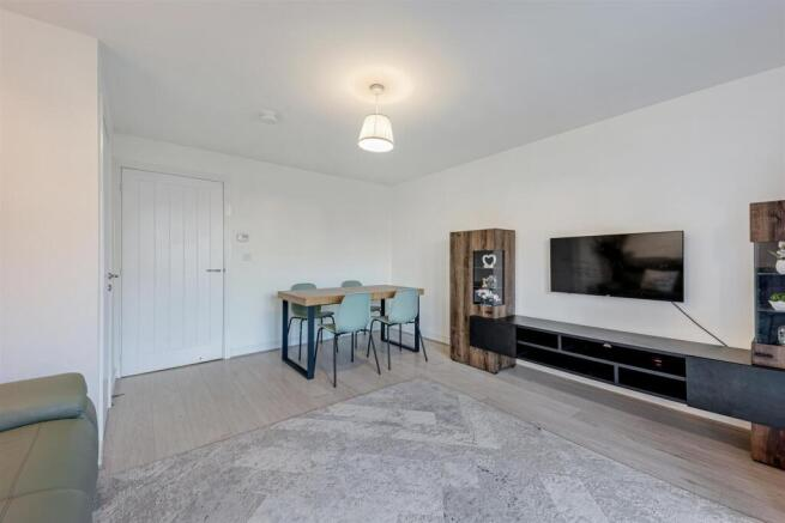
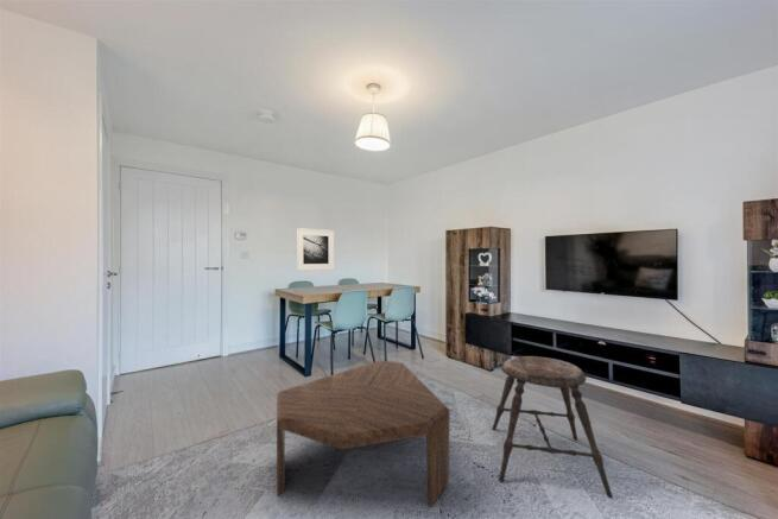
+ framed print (316, 249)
+ coffee table (366, 420)
+ stool (540, 411)
